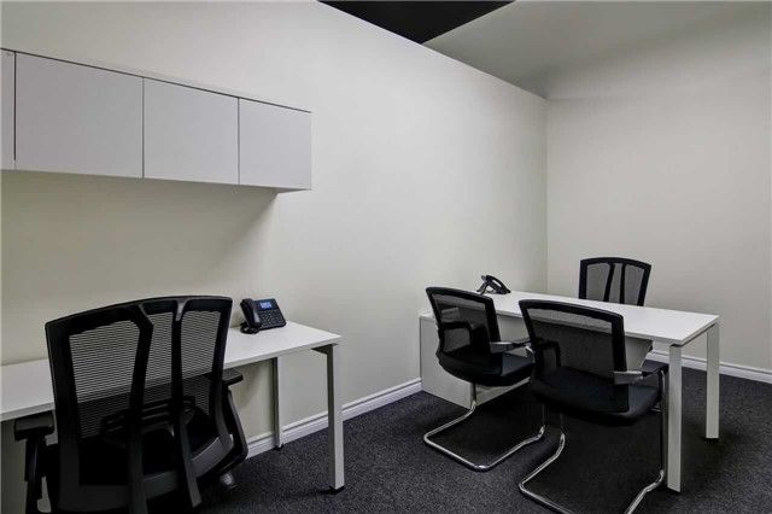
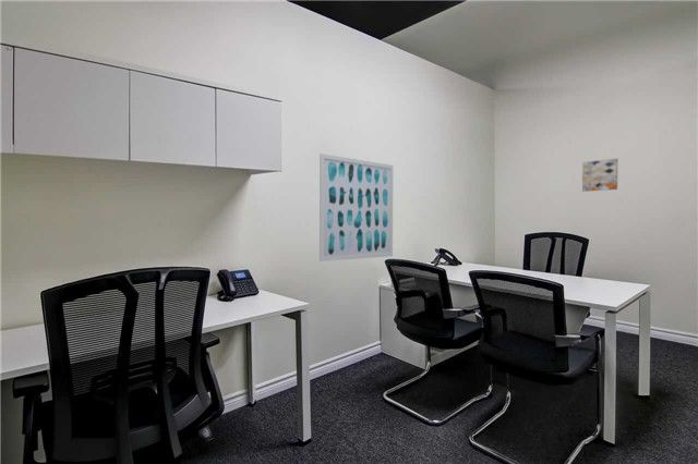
+ wall art (599, 175)
+ wall art (359, 209)
